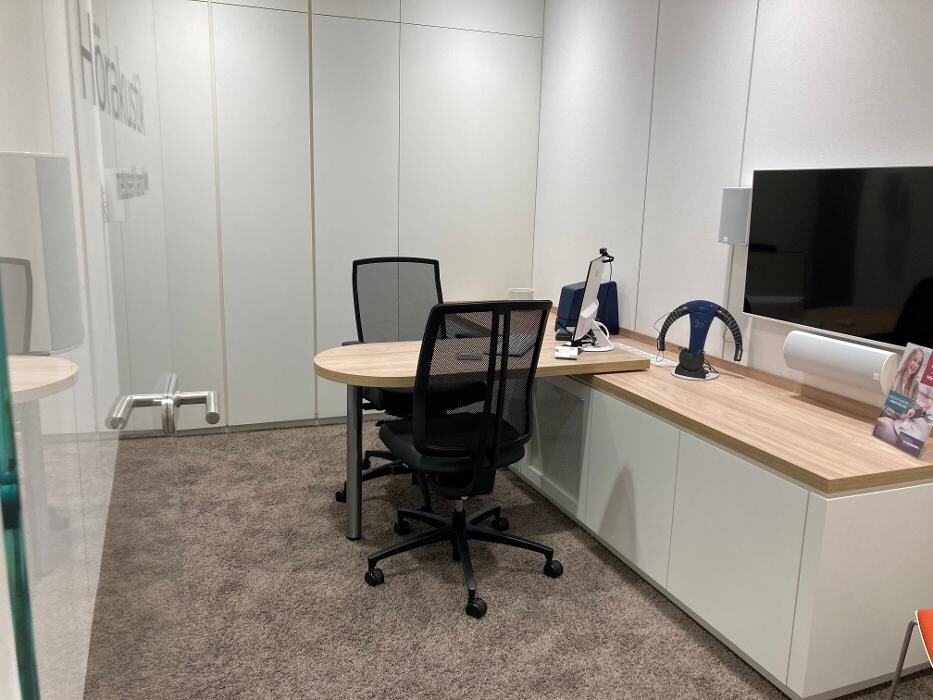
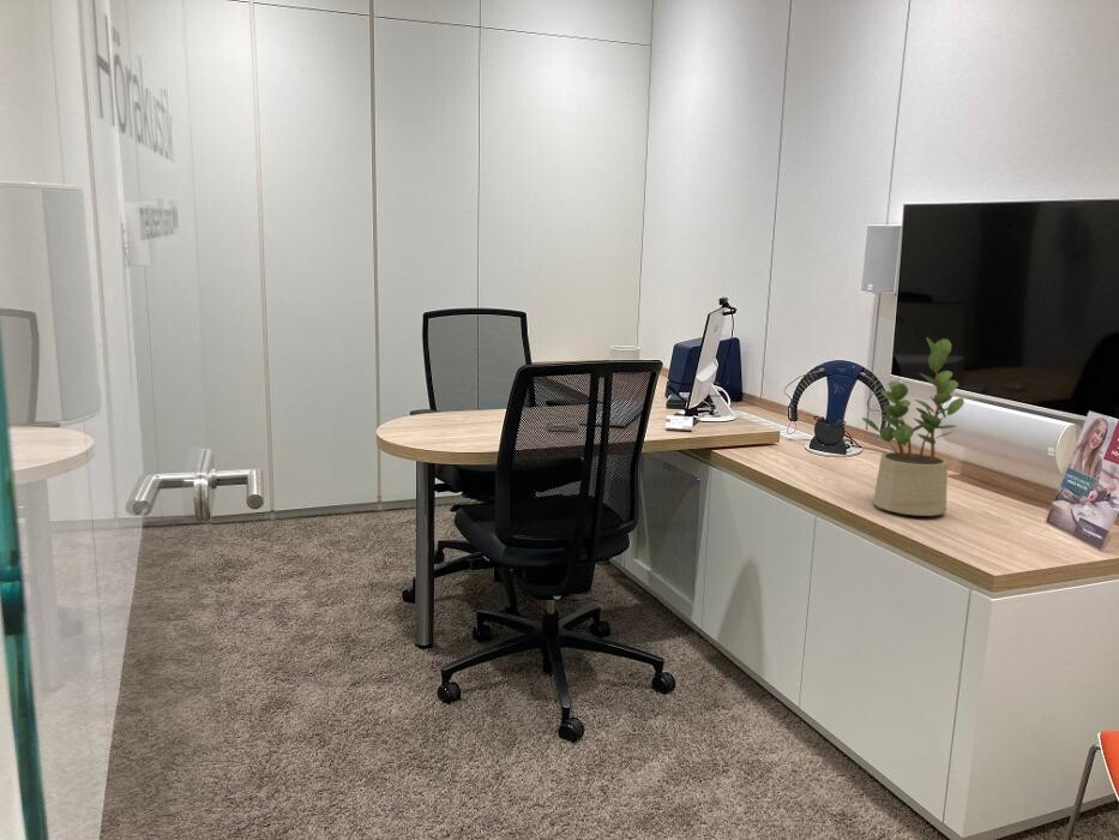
+ potted plant (908, 425)
